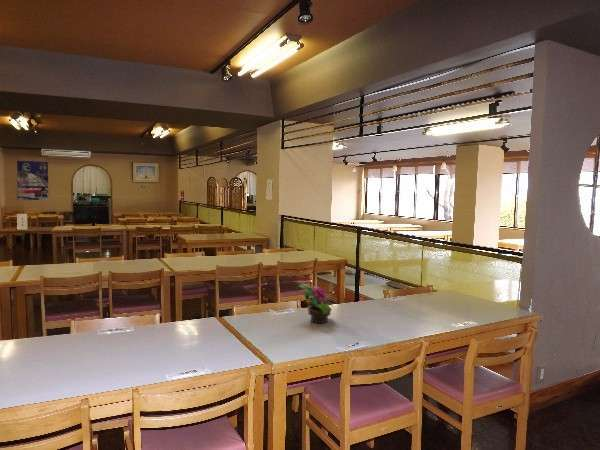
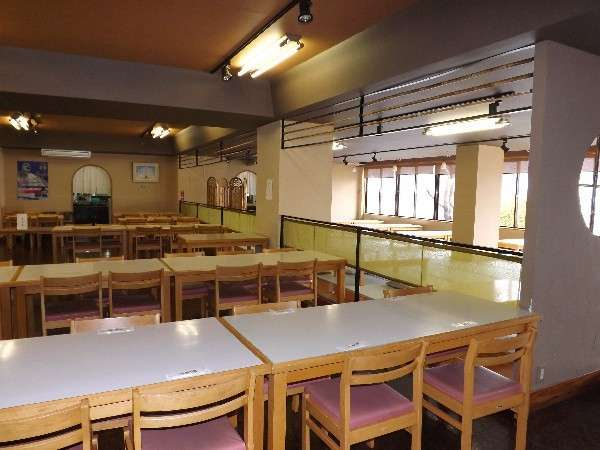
- potted flower (314, 302)
